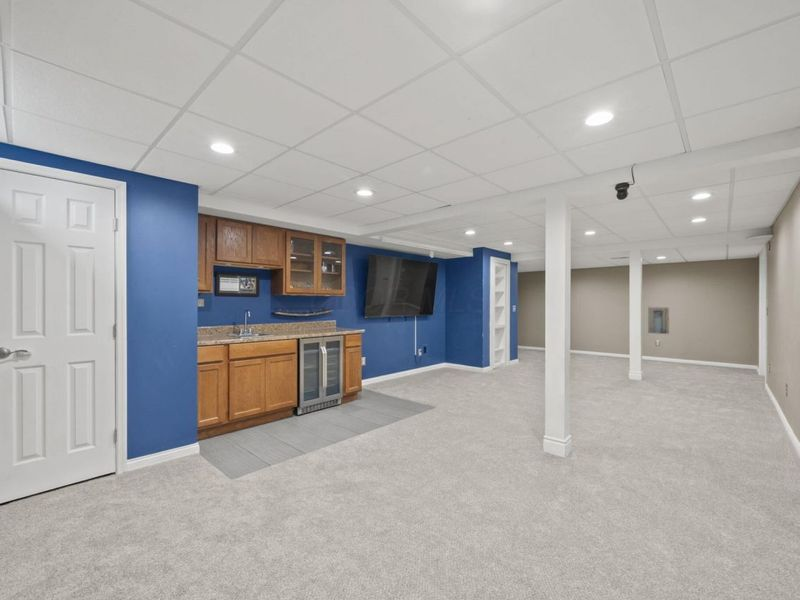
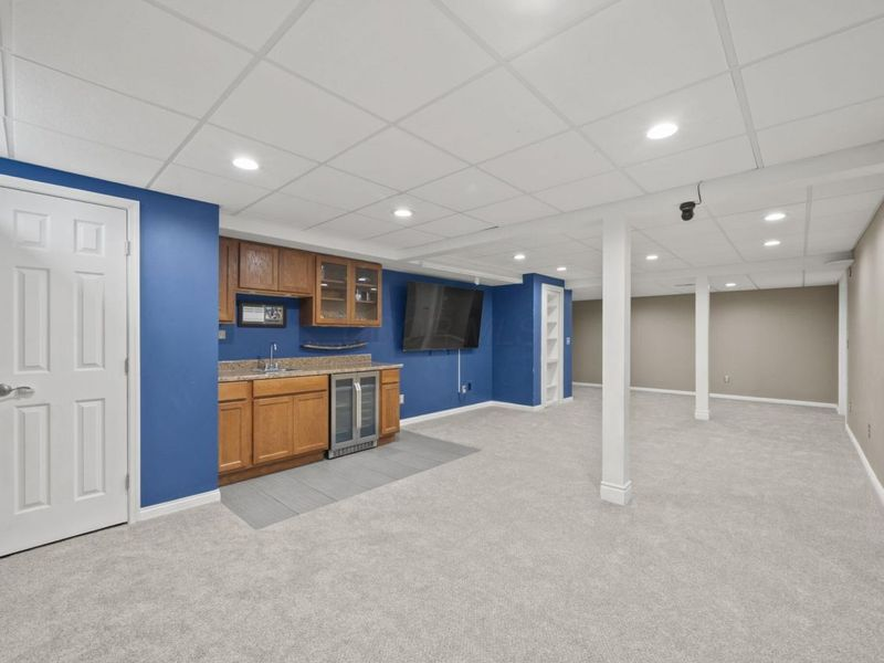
- wall art (658, 320)
